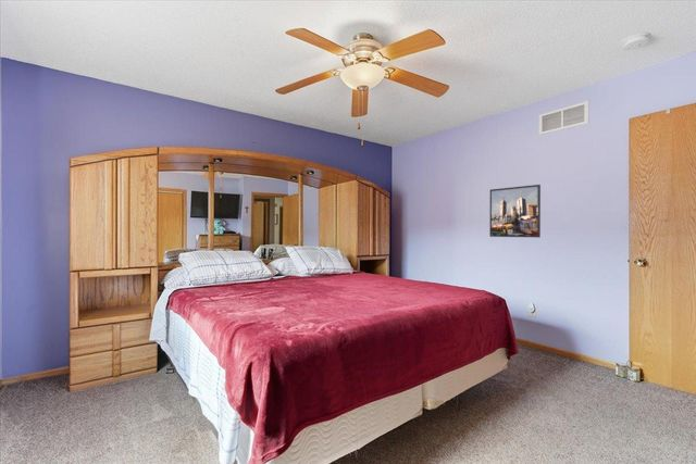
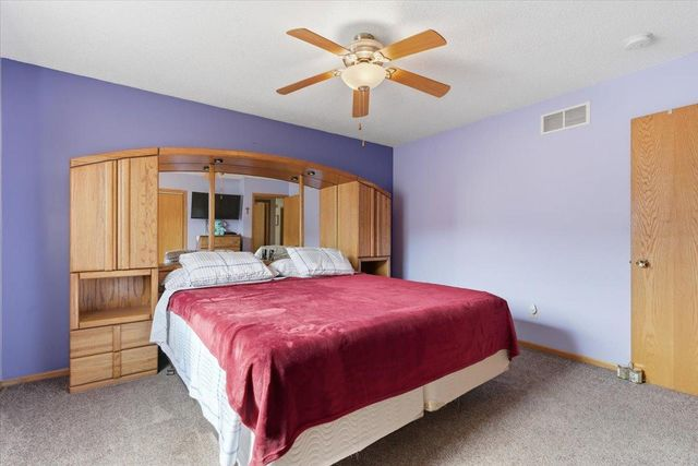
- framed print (513, 212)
